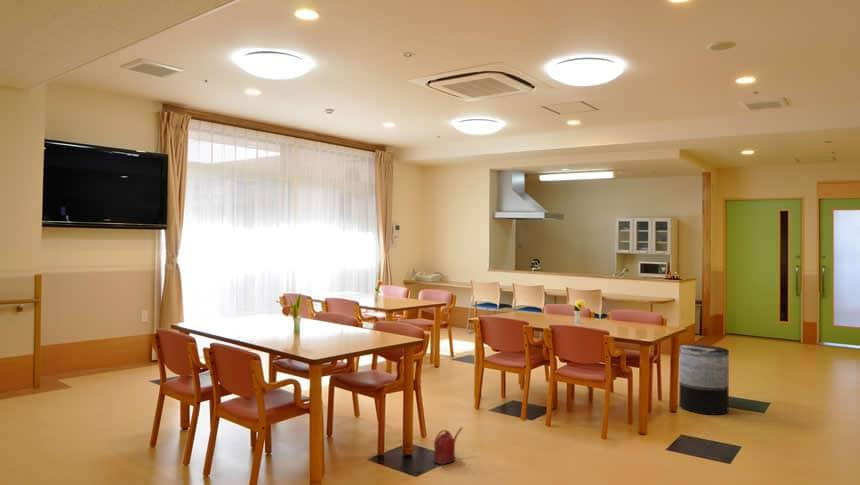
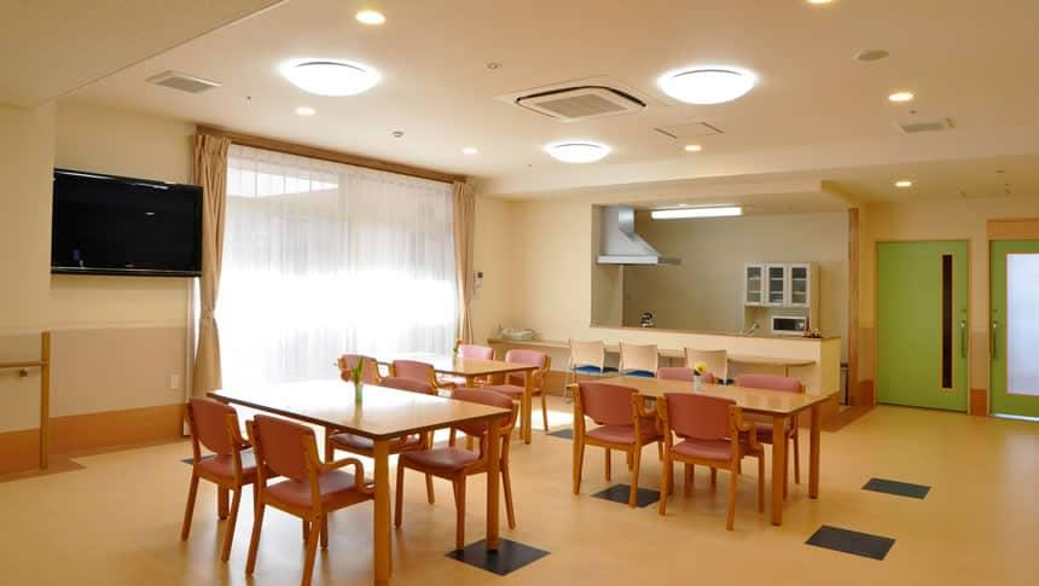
- watering can (448, 442)
- trash can (703, 378)
